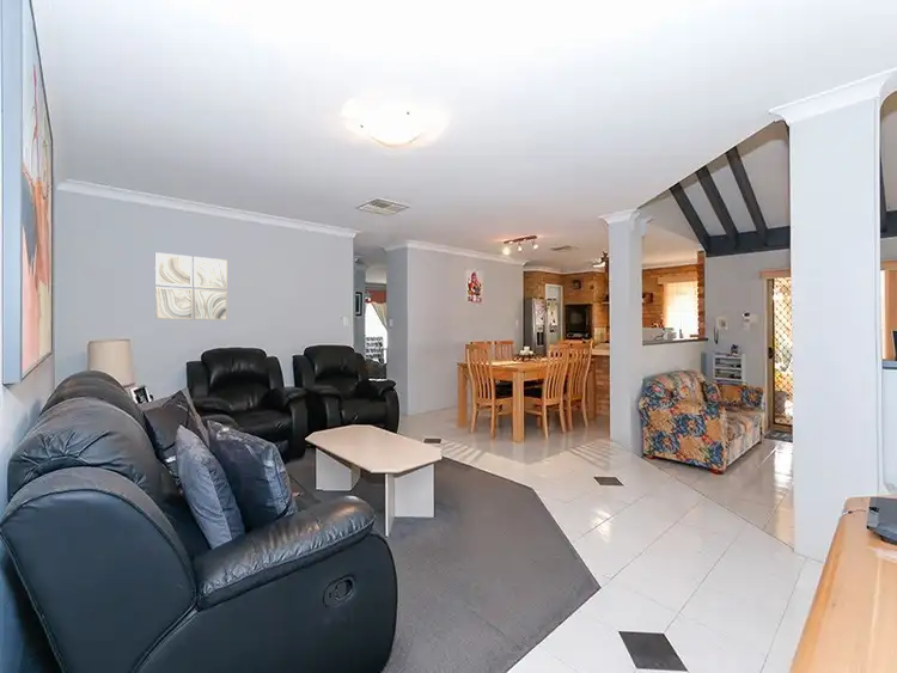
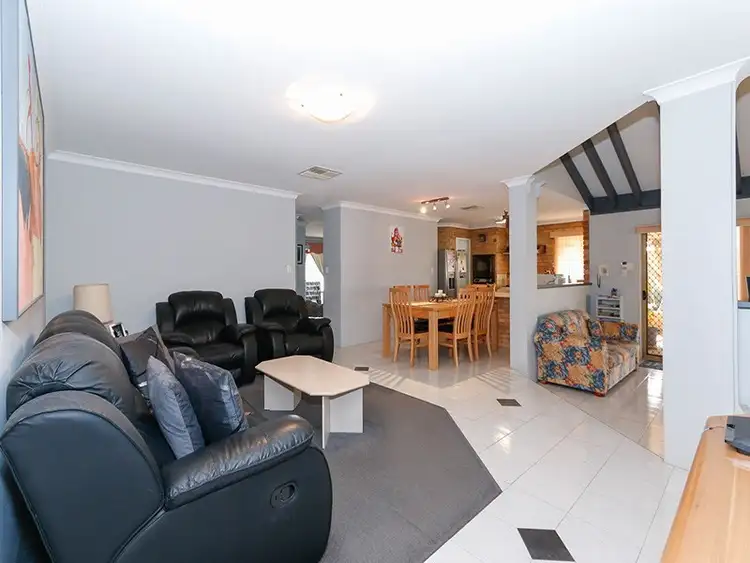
- wall art (194, 287)
